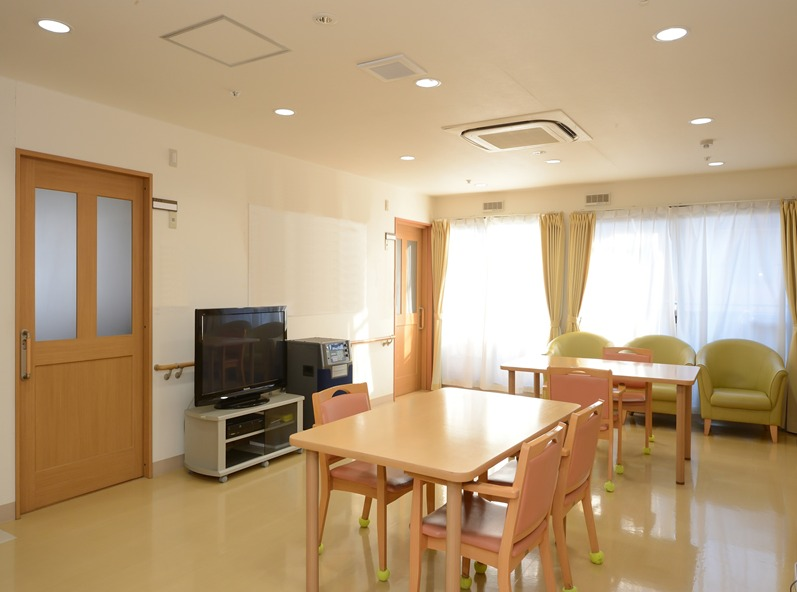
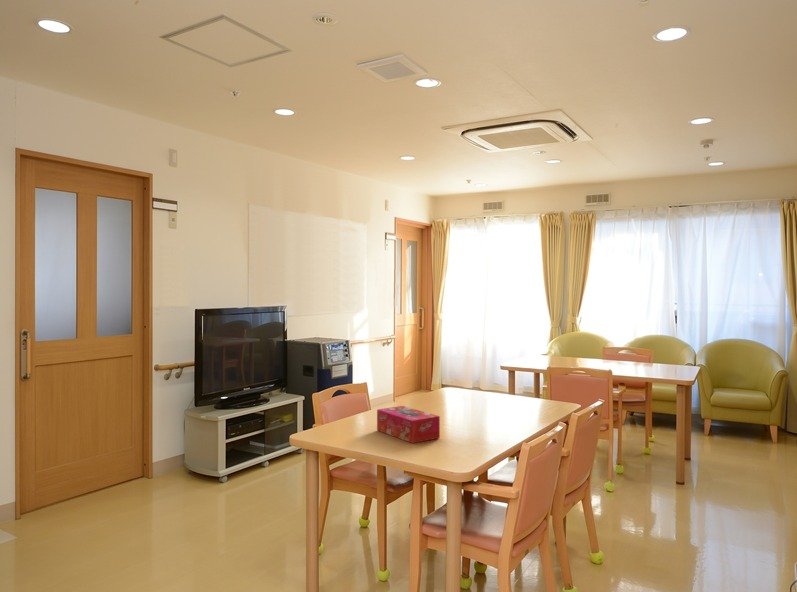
+ tissue box (407, 423)
